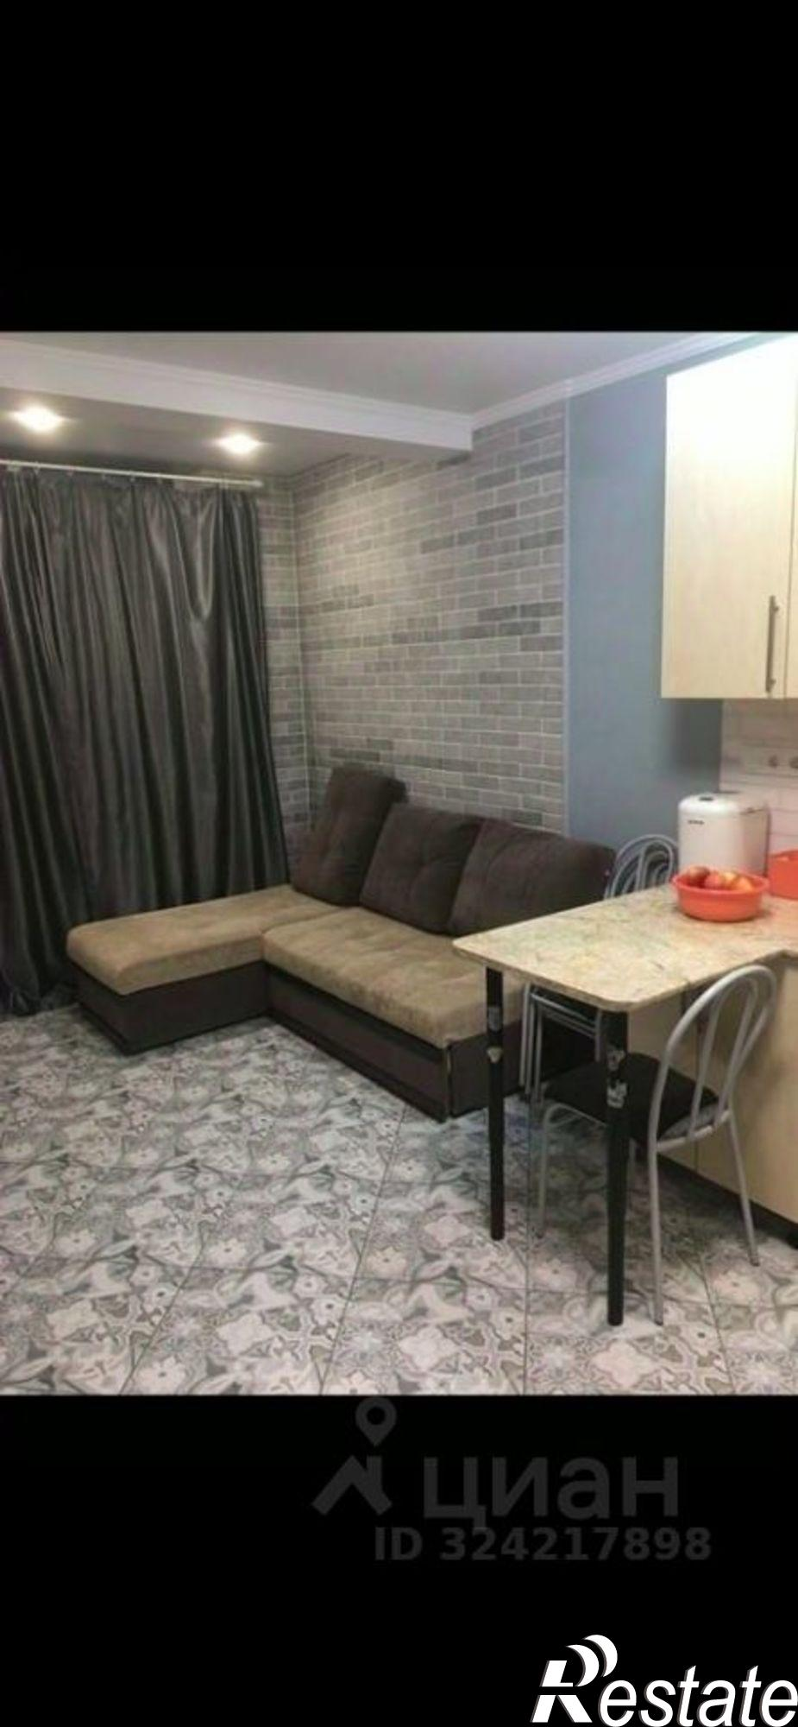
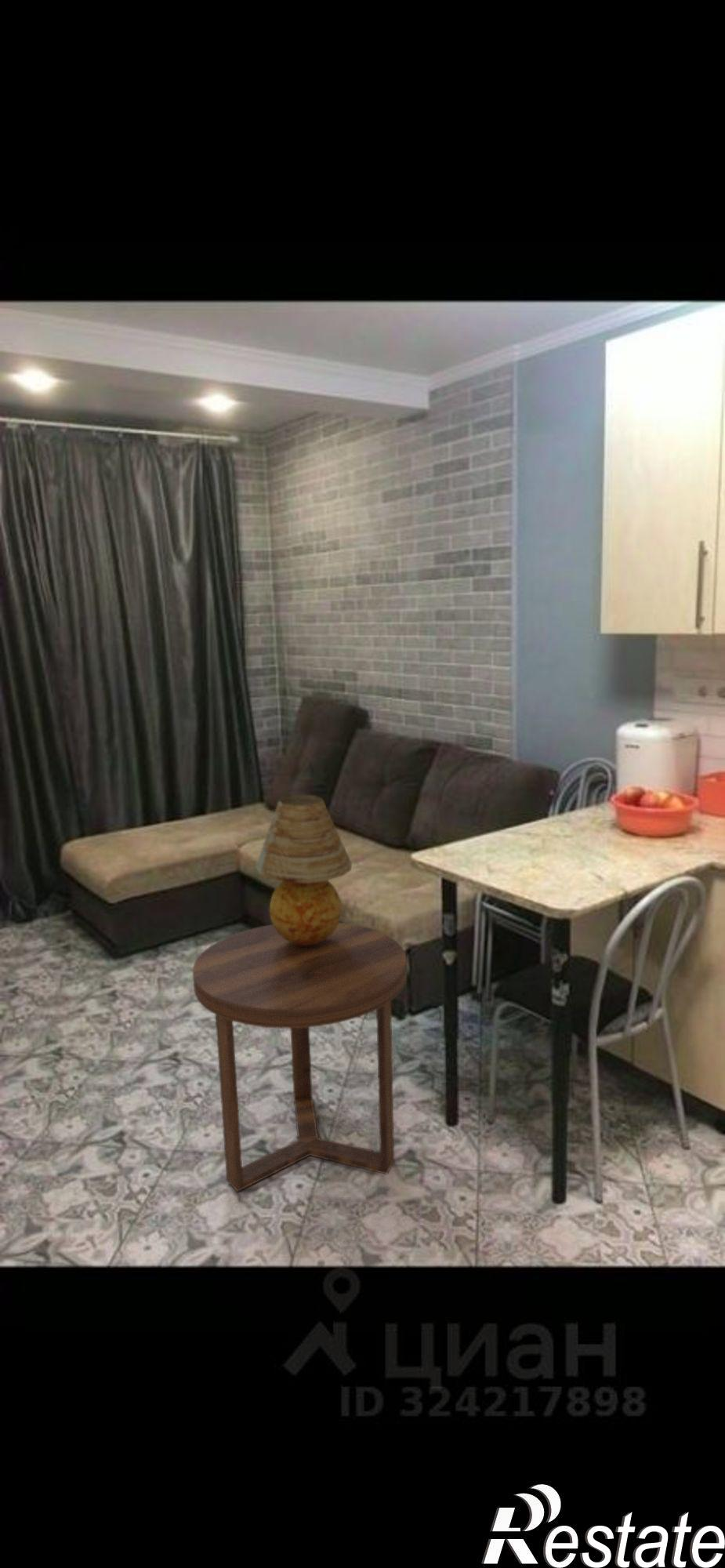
+ side table (305, 1056)
+ table lamp (304, 872)
